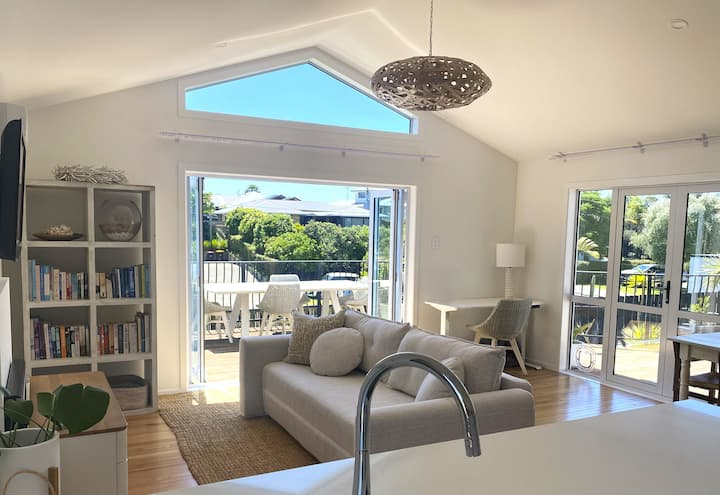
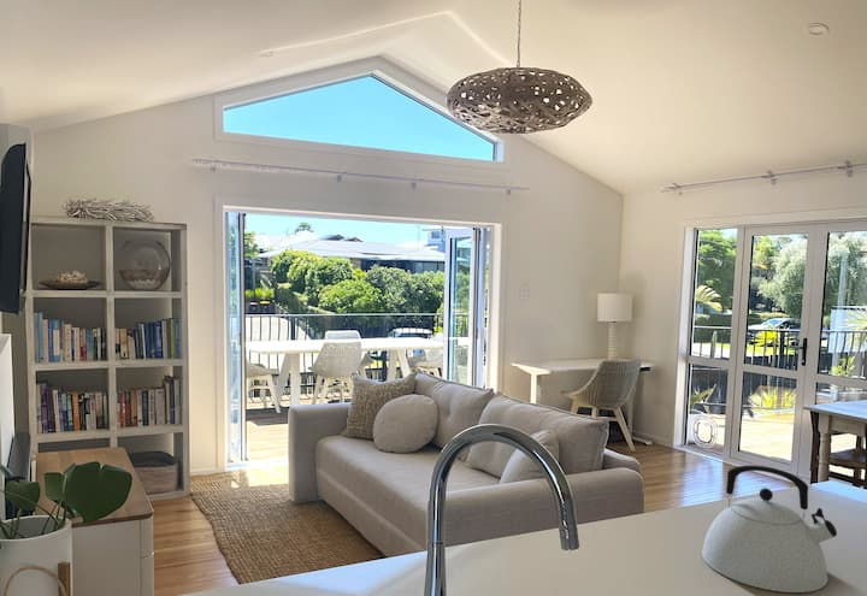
+ kettle (767, 517)
